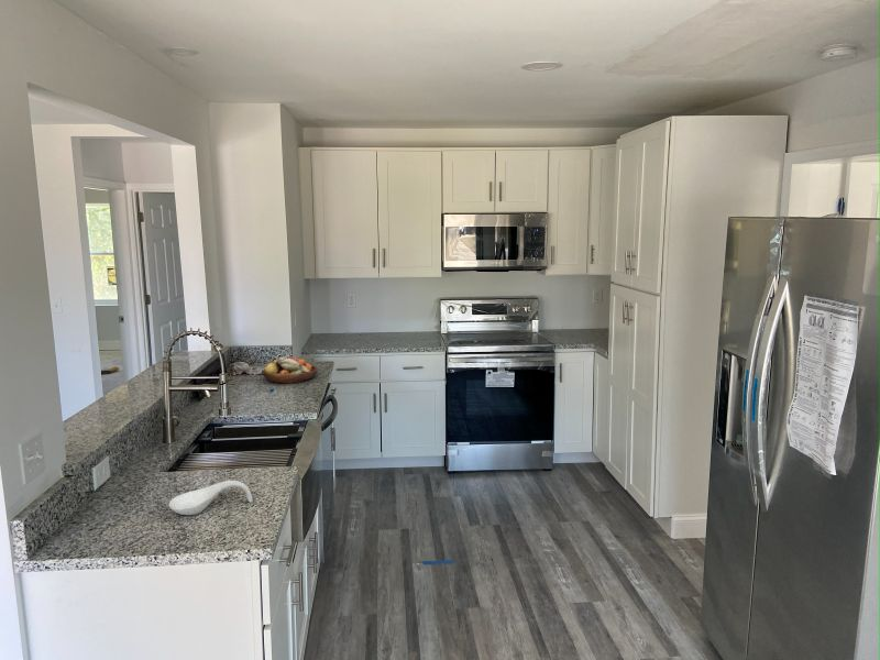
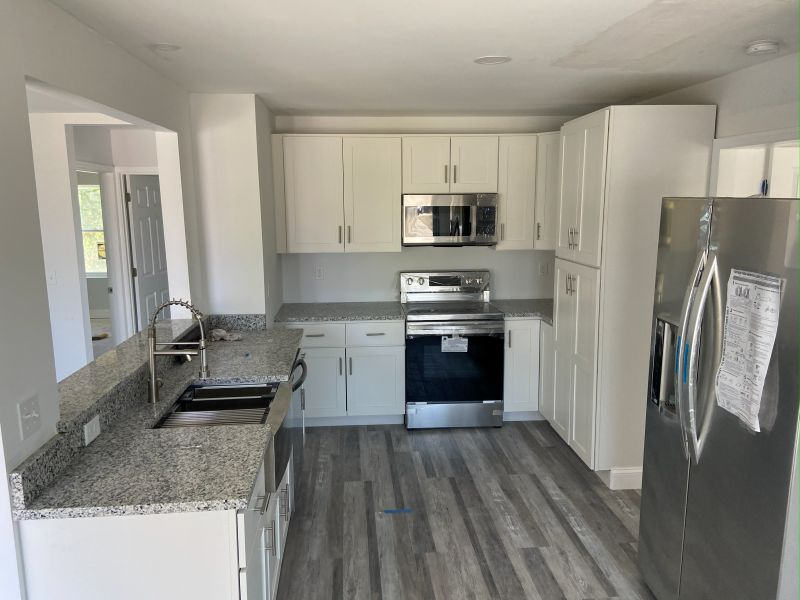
- spoon rest (210, 496)
- fruit bowl (290, 366)
